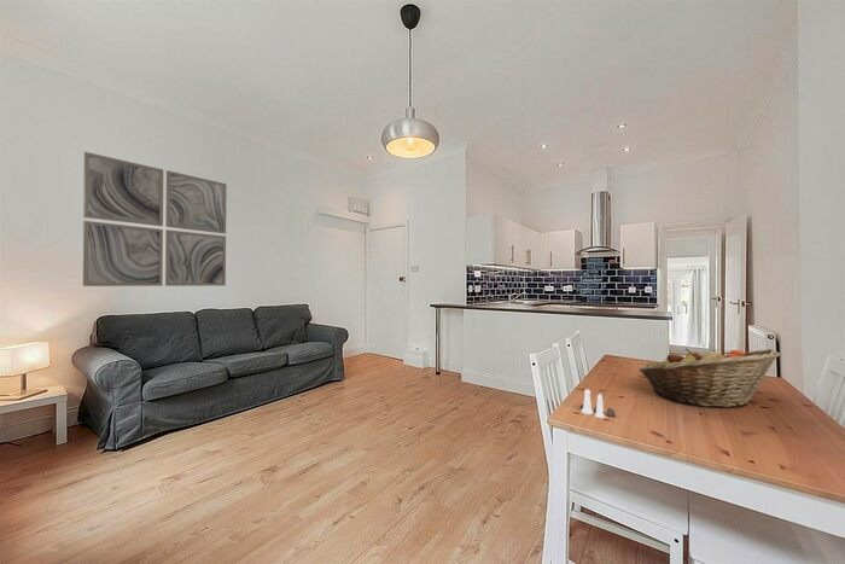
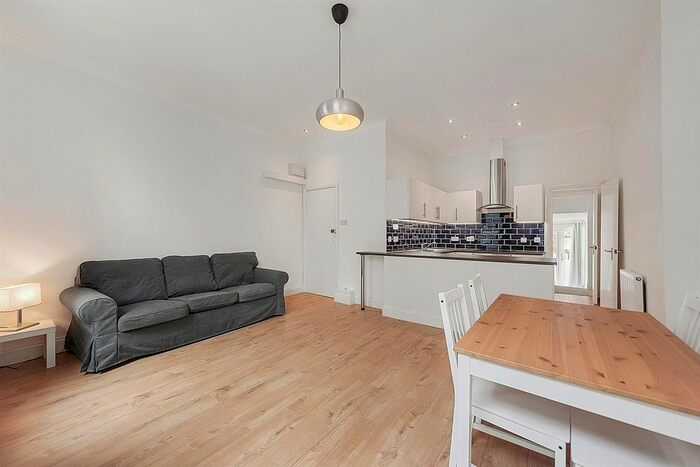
- salt and pepper shaker set (598, 401)
- fruit basket (705, 371)
- wall art (165, 226)
